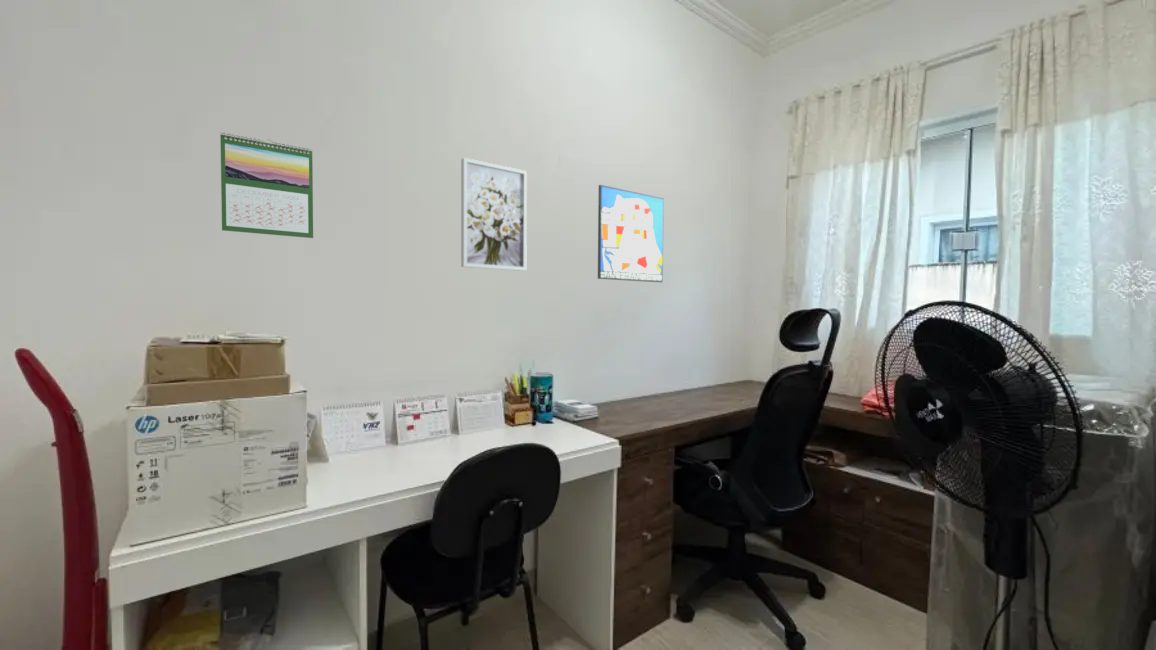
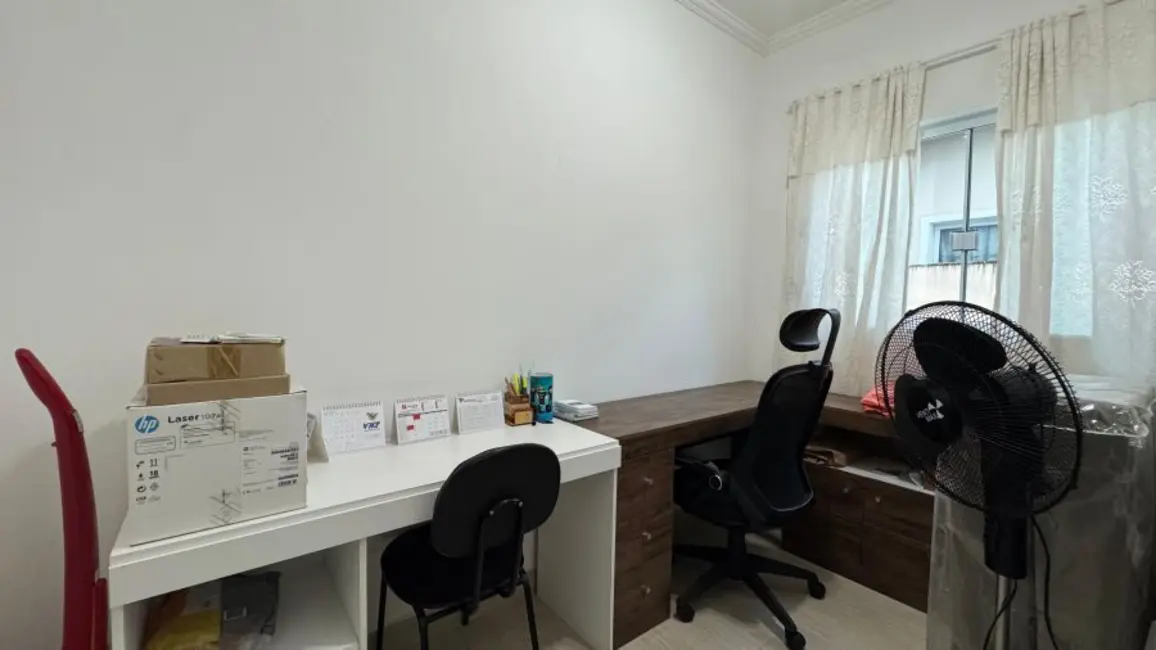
- calendar (269, 186)
- wall art (495, 217)
- wall art (632, 236)
